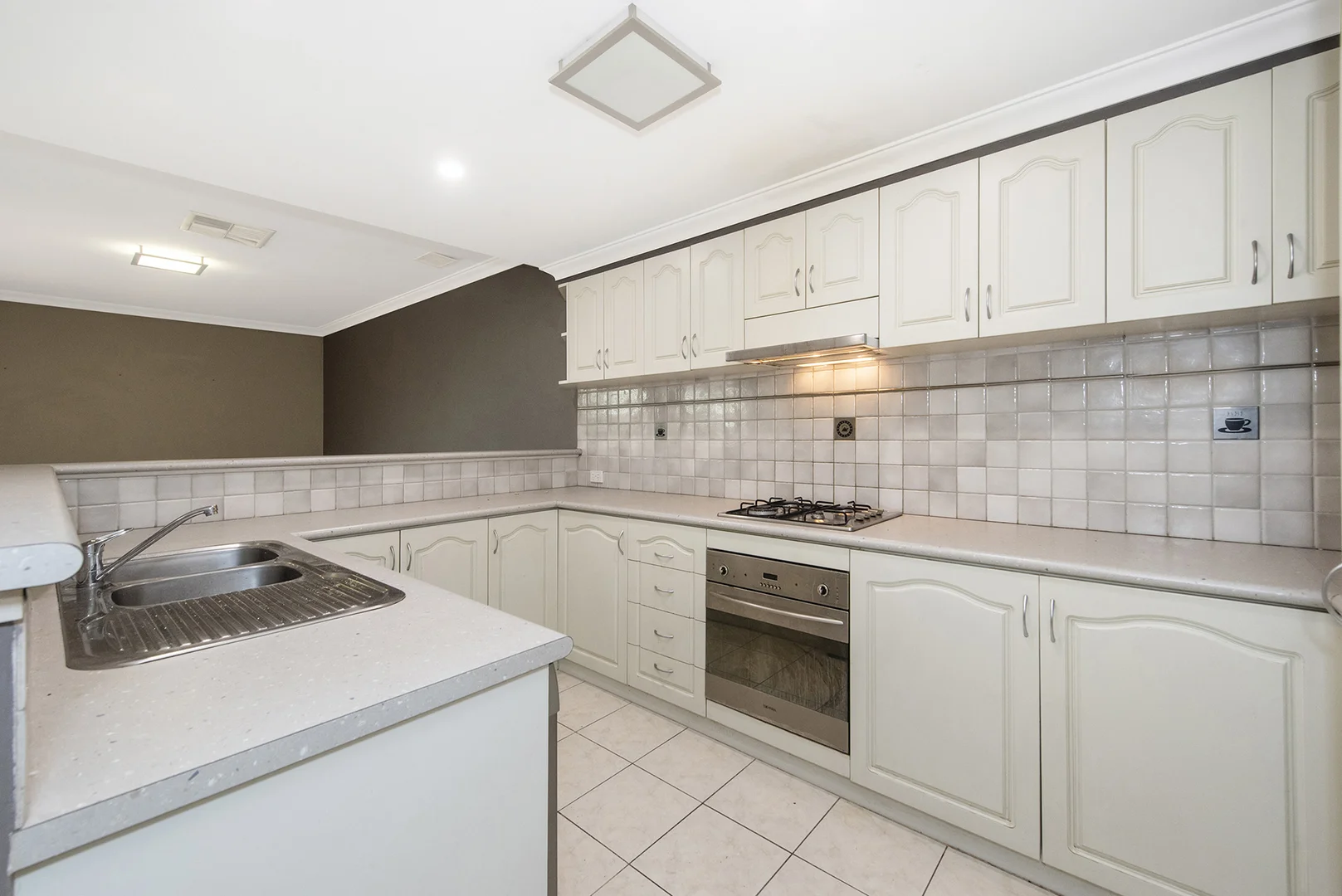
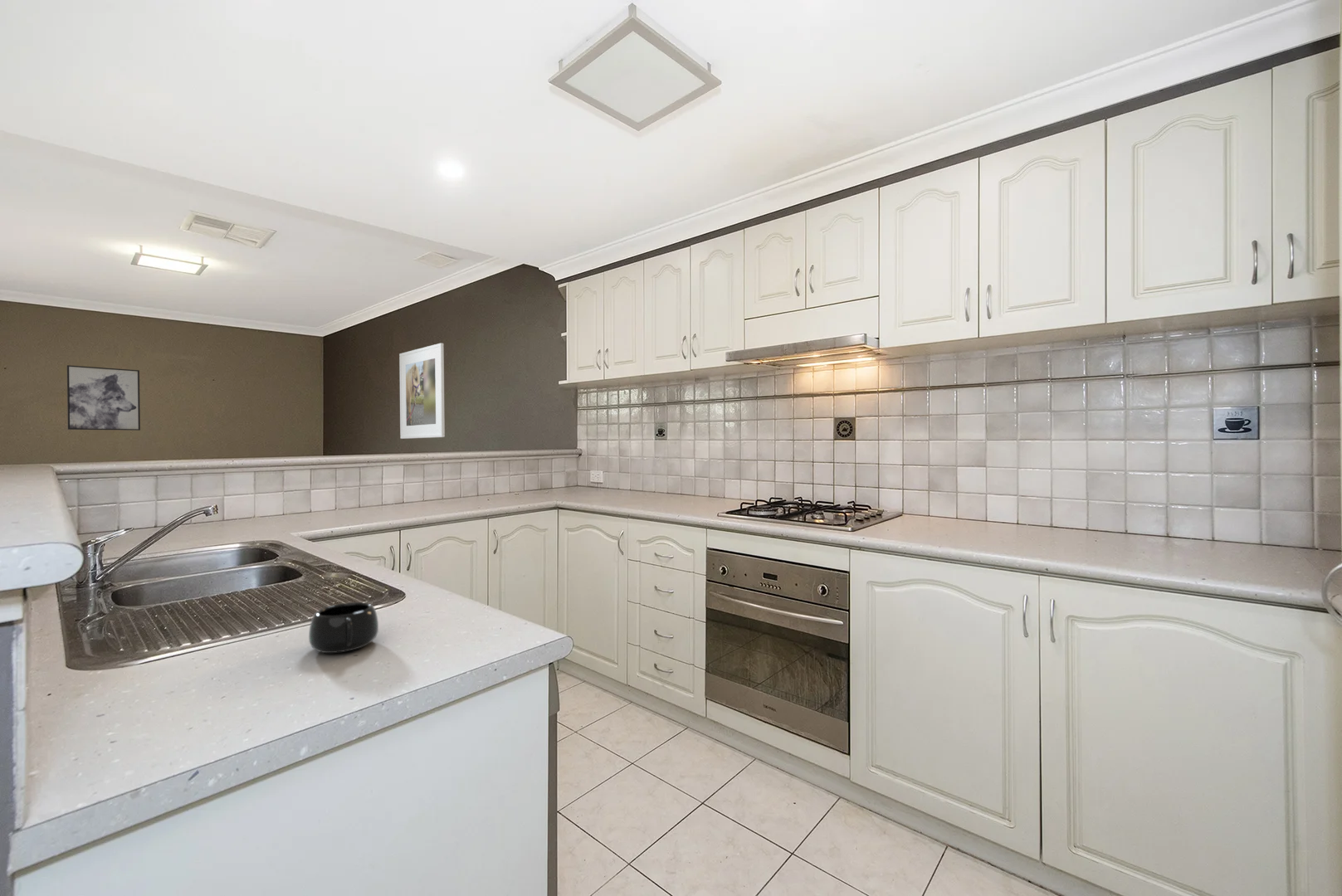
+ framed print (421, 393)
+ mug (345, 629)
+ wall art (105, 398)
